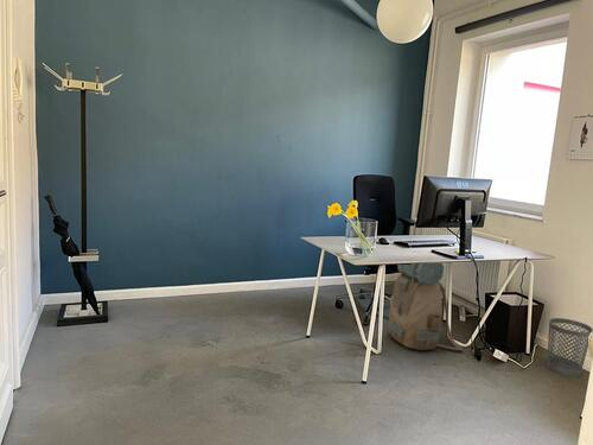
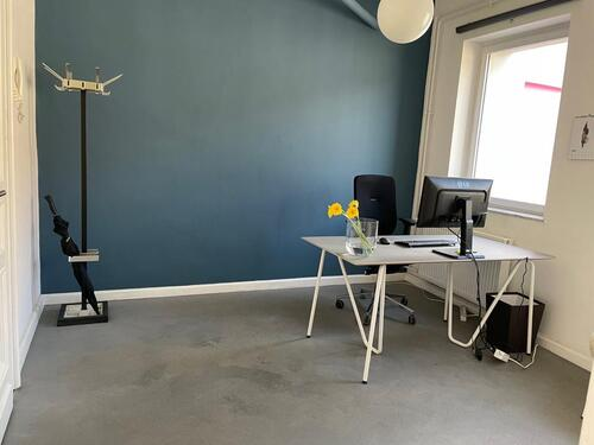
- backpack (422, 295)
- wastebasket (567, 347)
